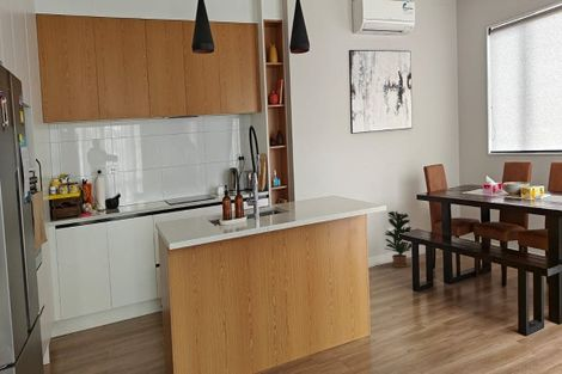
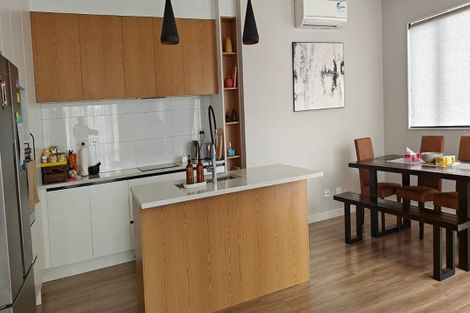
- potted plant (396, 238)
